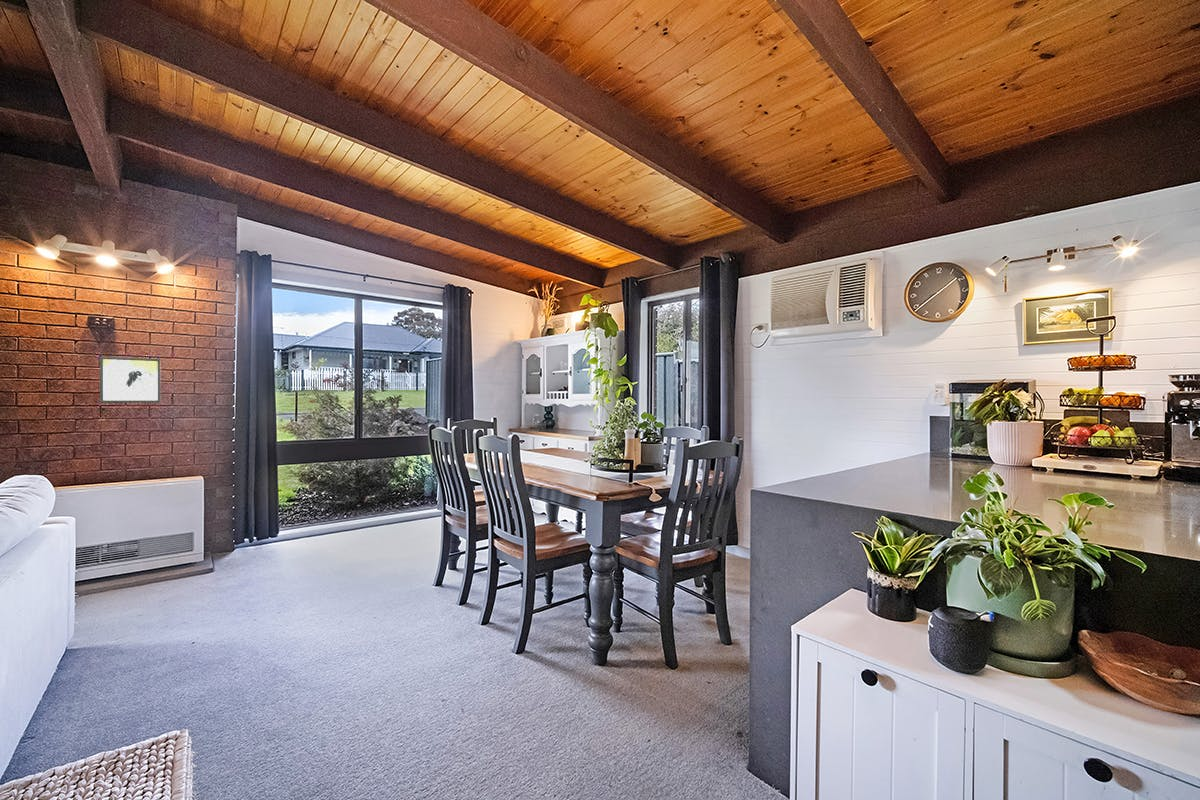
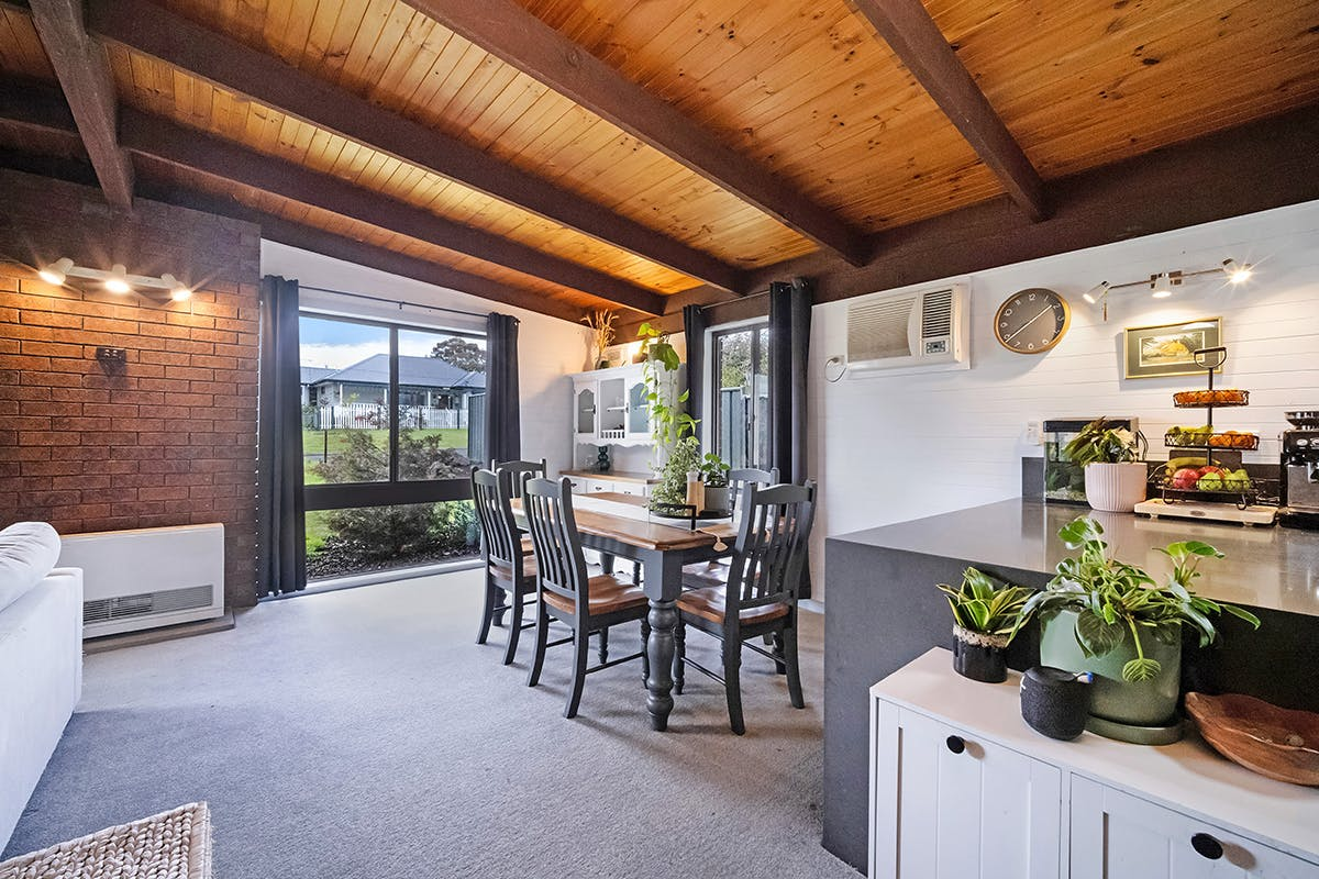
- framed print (131, 380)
